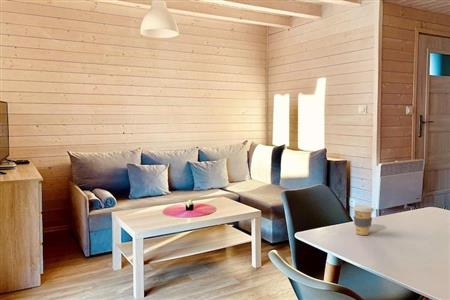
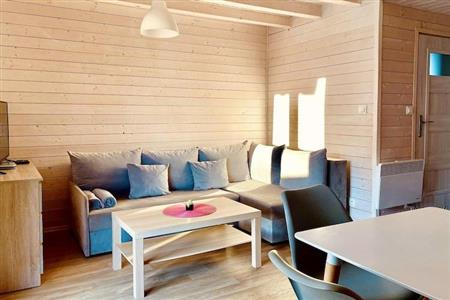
- coffee cup (362, 220)
